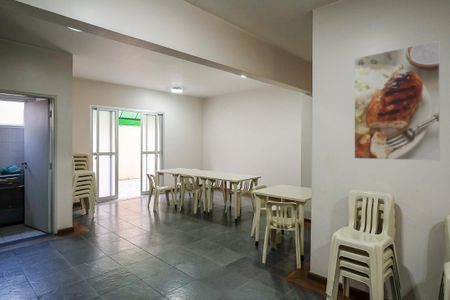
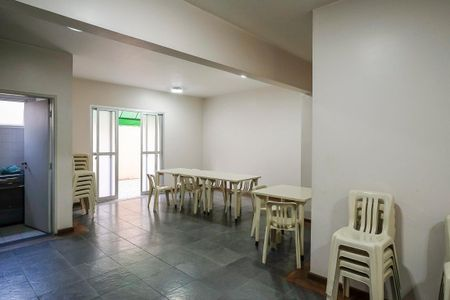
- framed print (393, 105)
